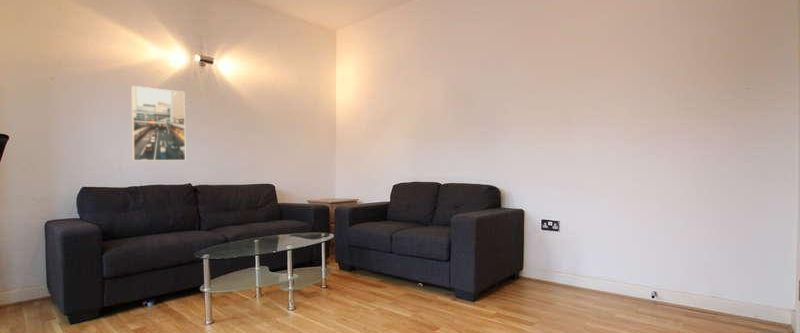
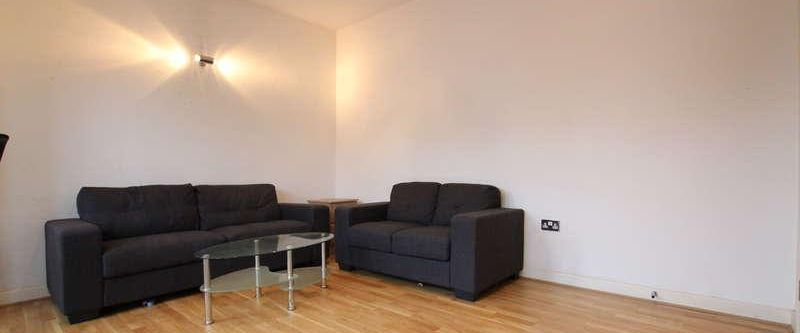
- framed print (159, 124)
